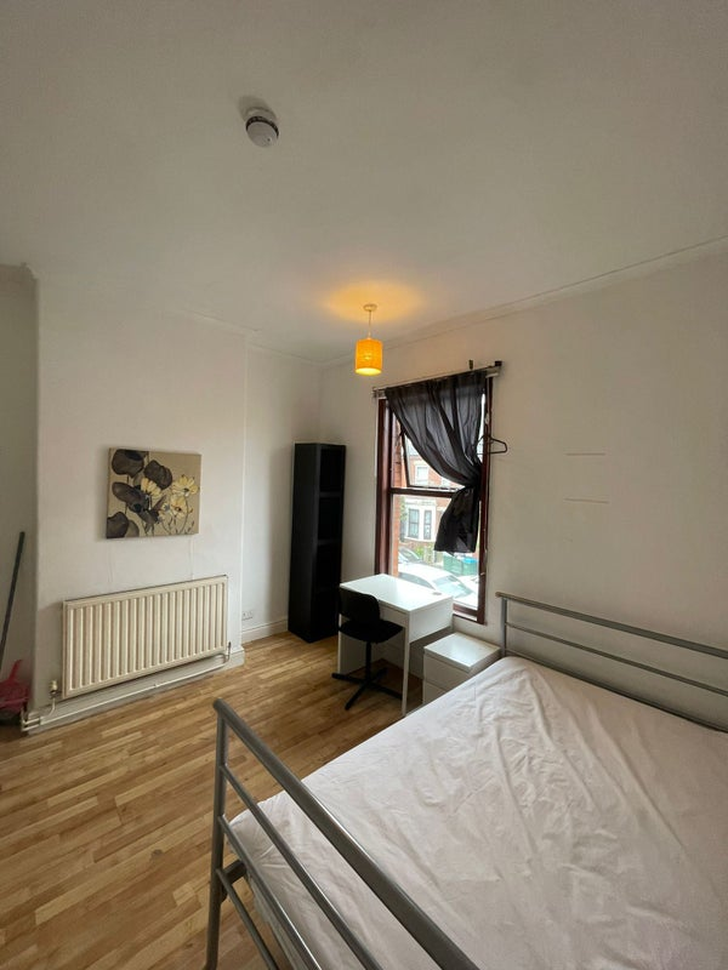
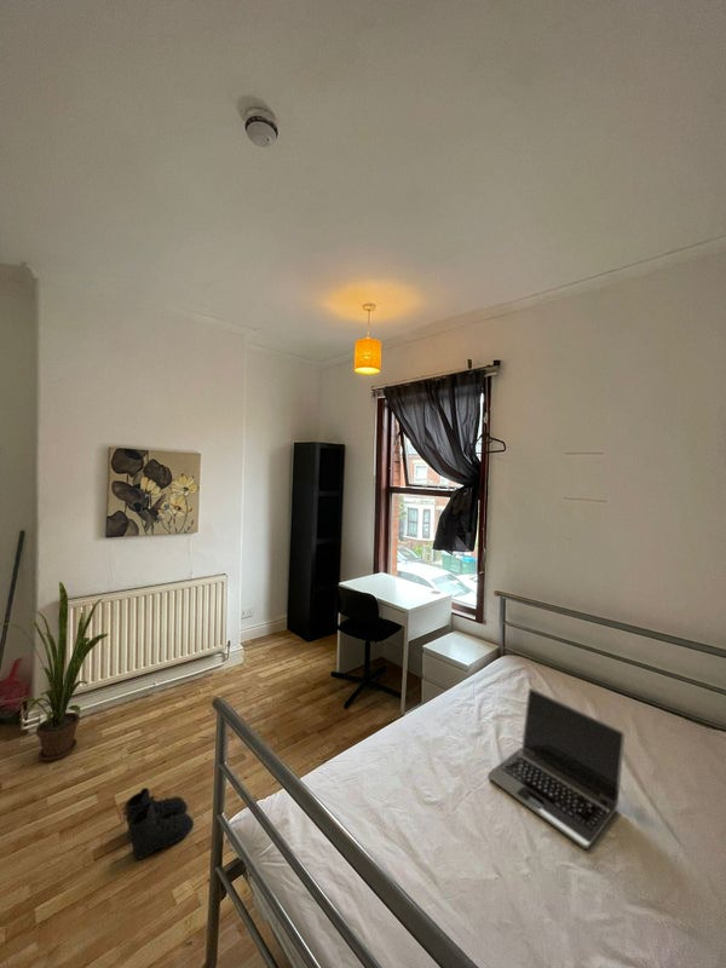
+ boots (159, 811)
+ laptop (553, 755)
+ house plant (54, 670)
